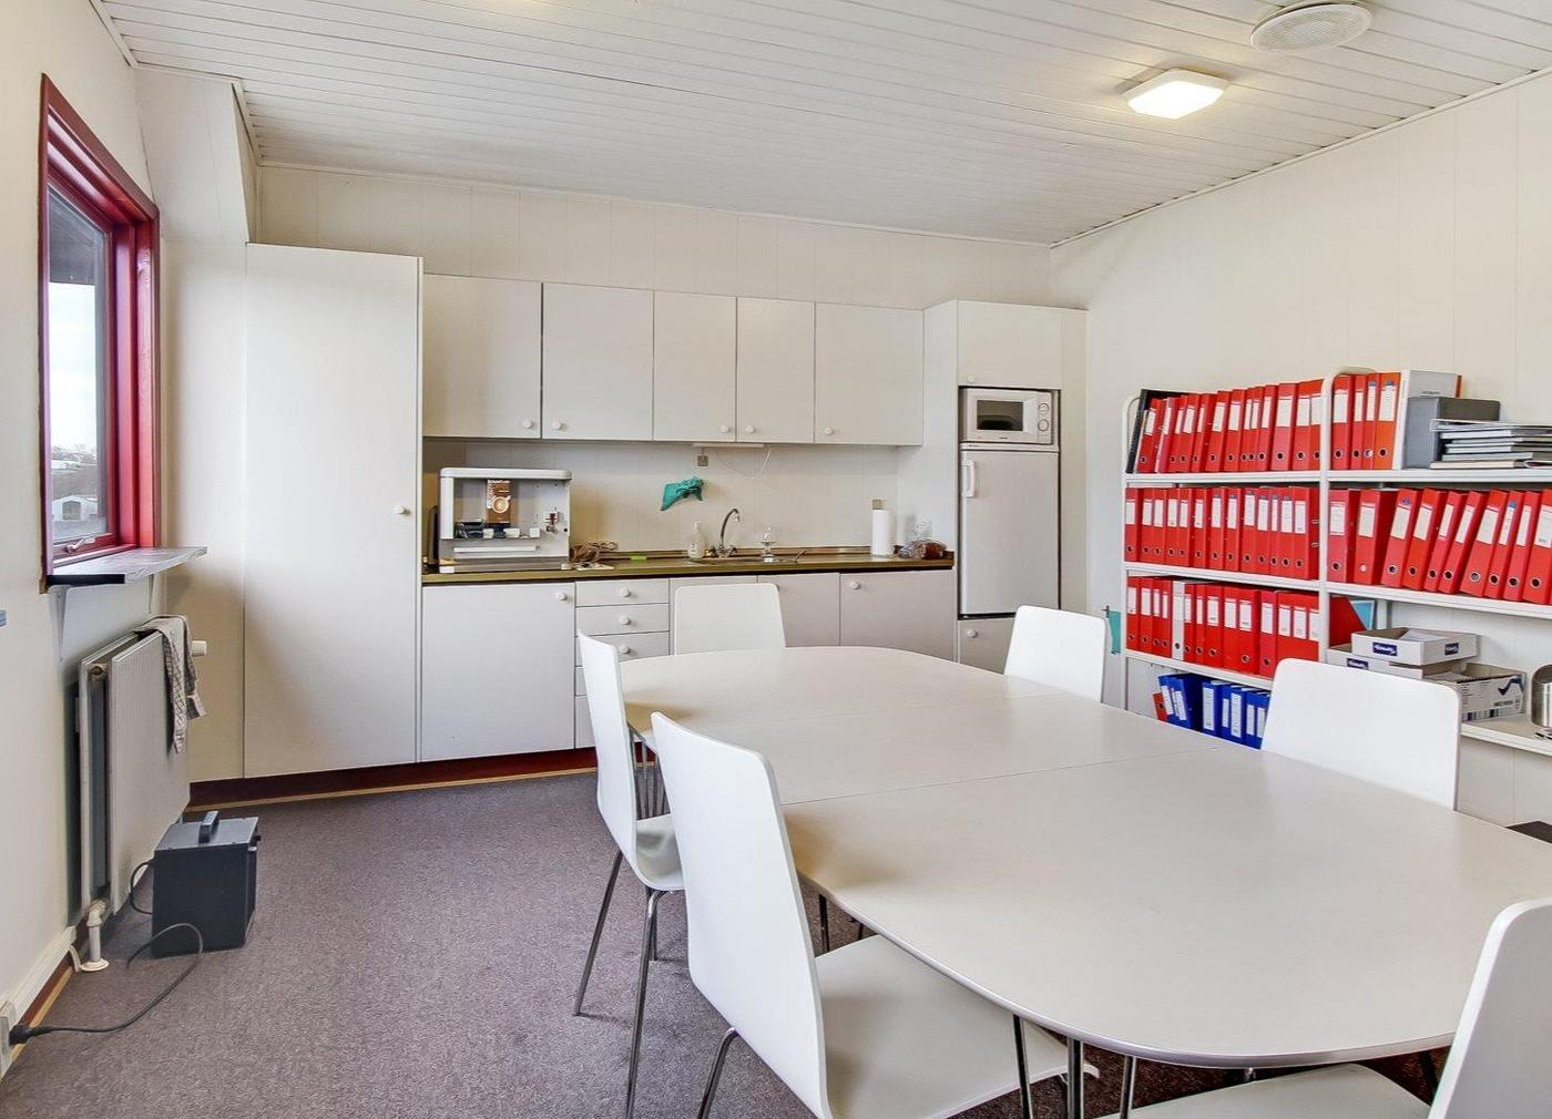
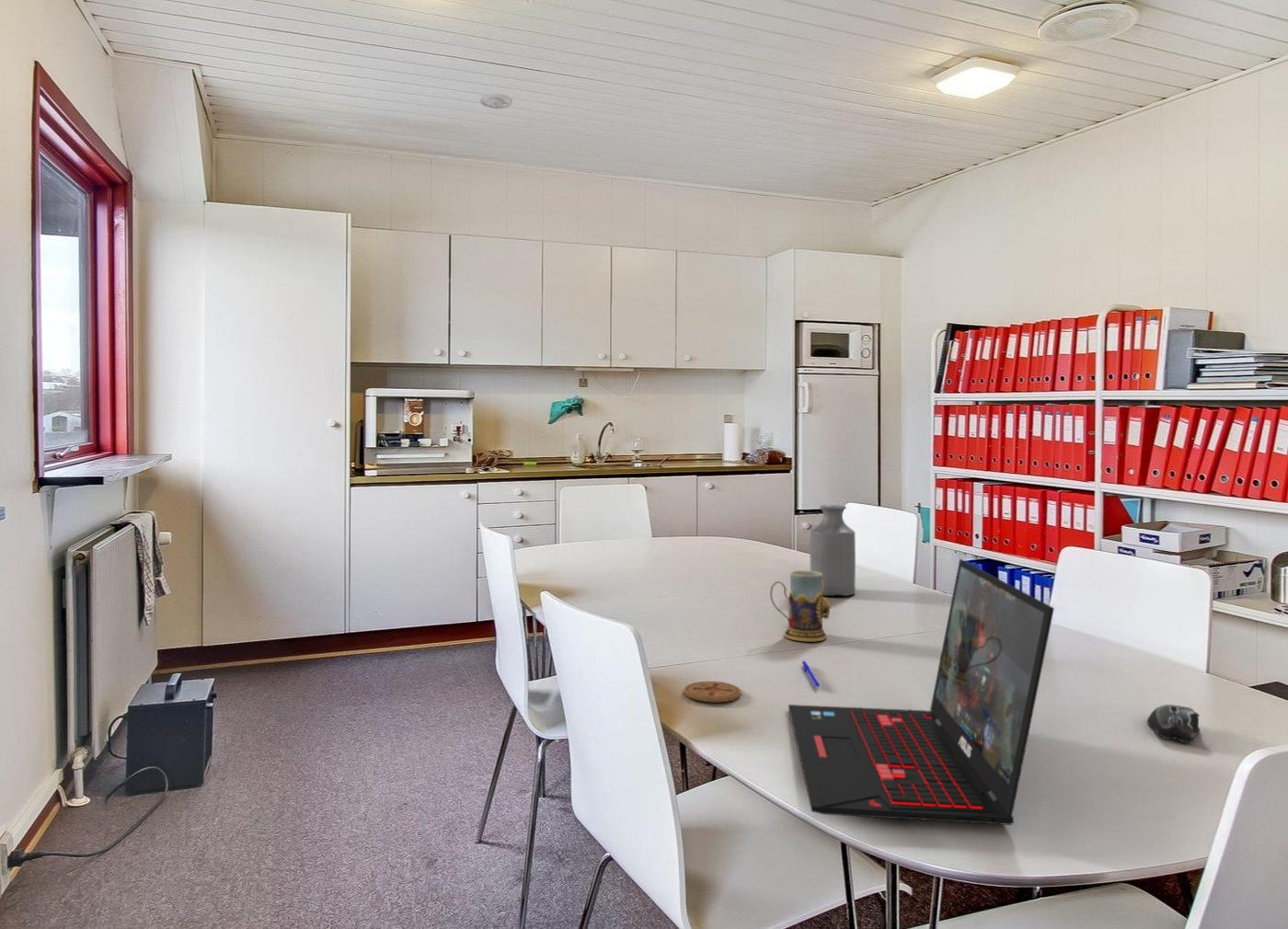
+ pen (811, 674)
+ mug (800, 604)
+ coaster (712, 691)
+ bottle (833, 549)
+ computer mouse (1174, 718)
+ laptop (937, 675)
+ smoke detector (496, 102)
